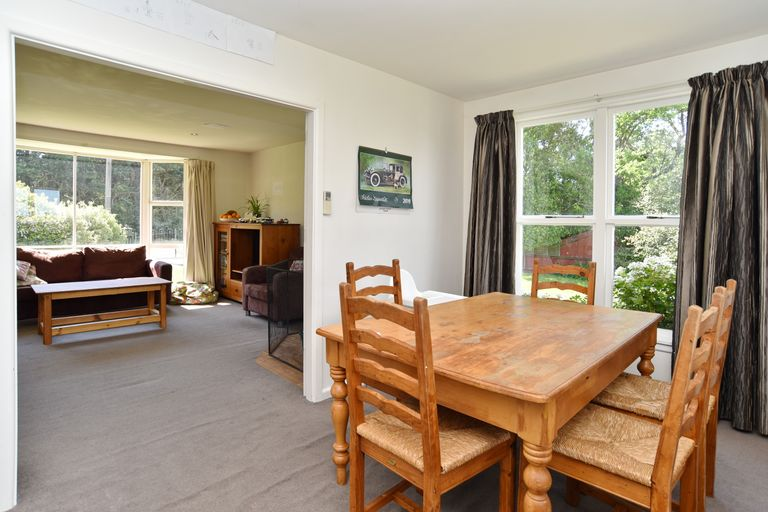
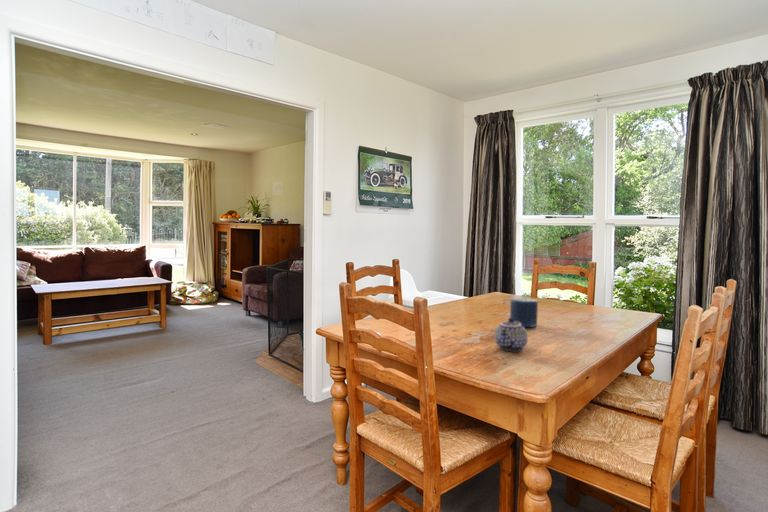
+ candle (523, 312)
+ teapot (510, 333)
